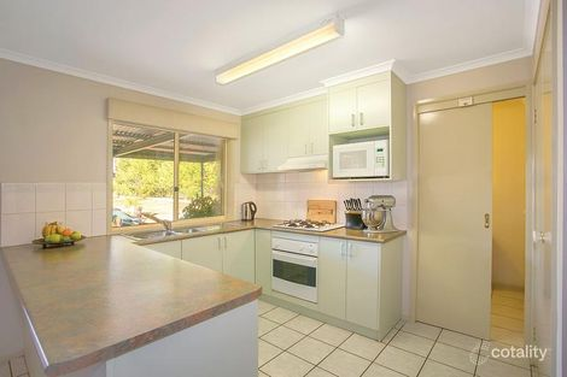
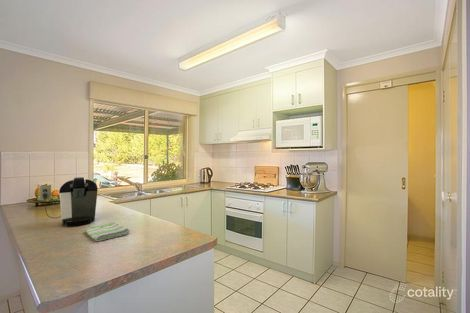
+ coffee maker (68, 200)
+ dish towel (106, 229)
